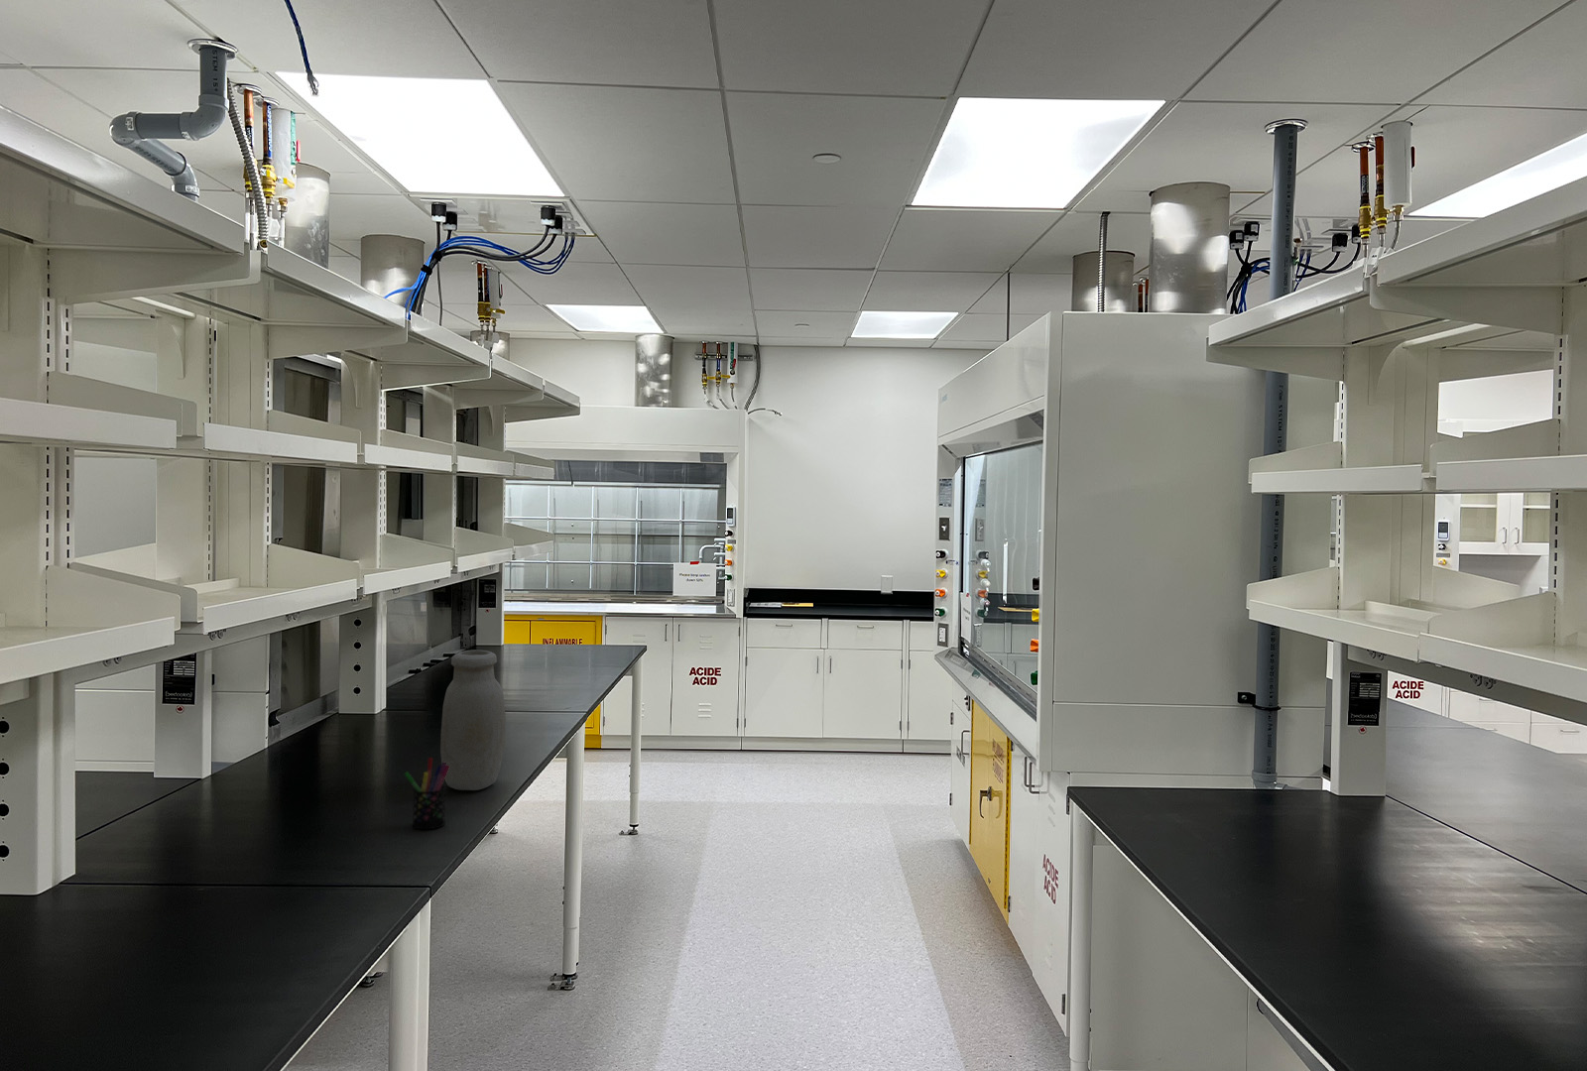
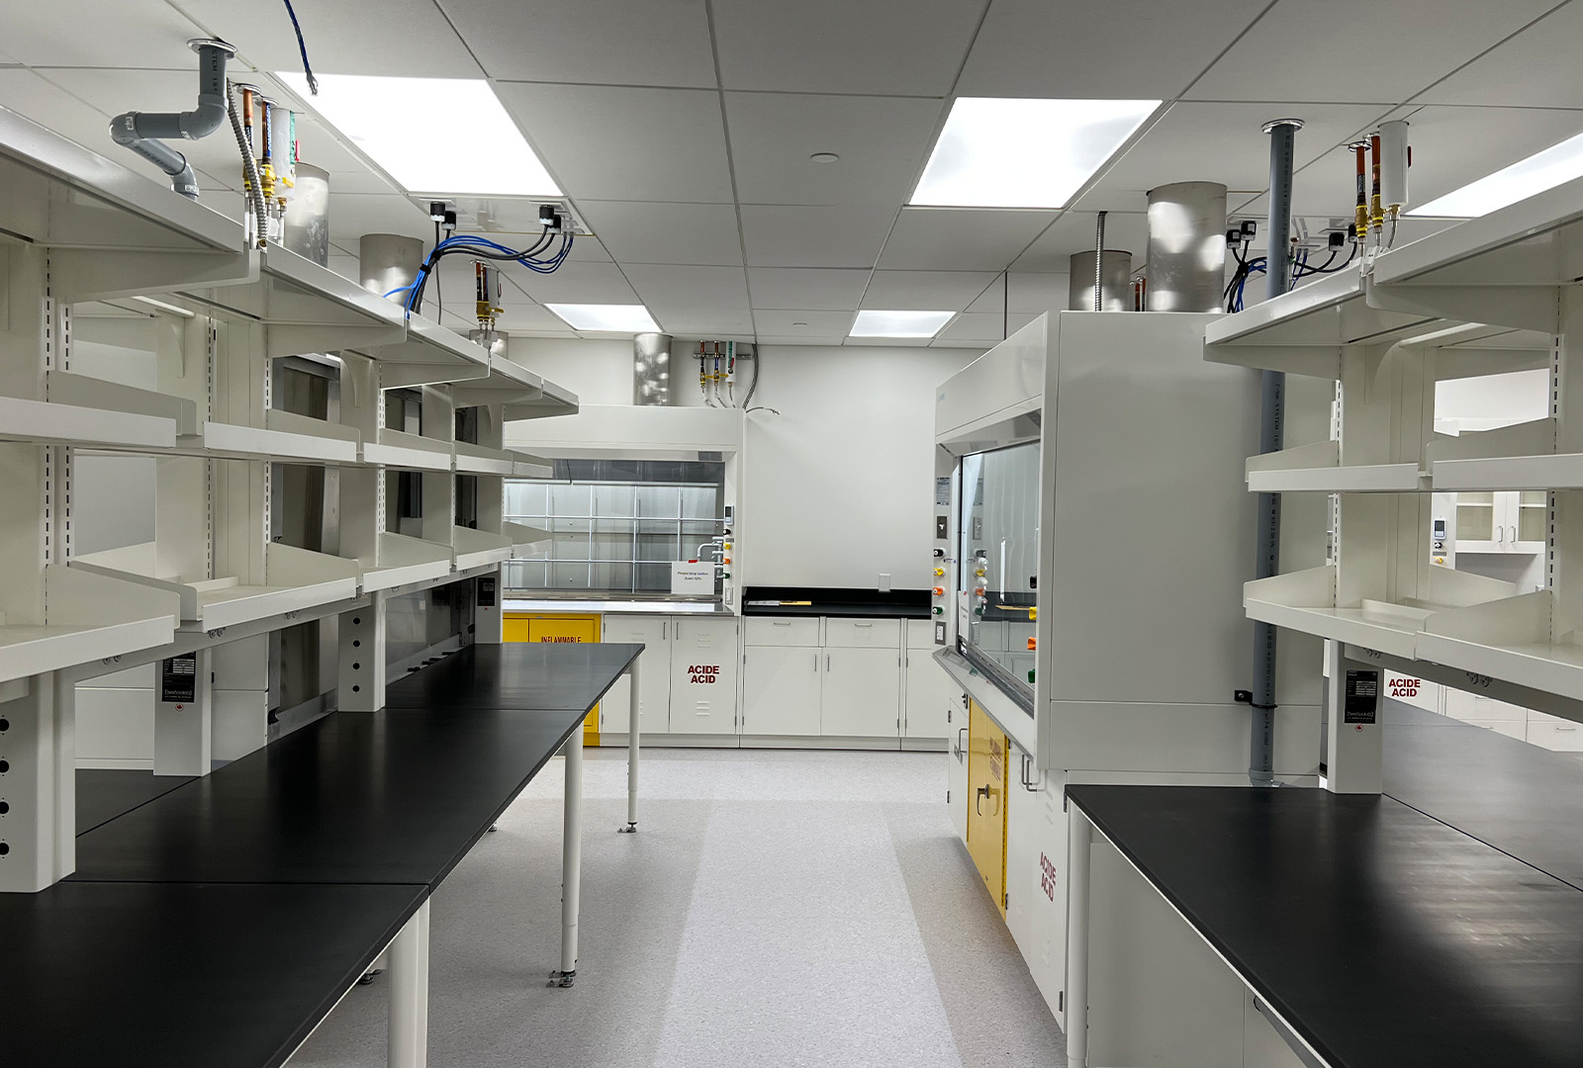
- jar (473, 718)
- pen holder (425, 792)
